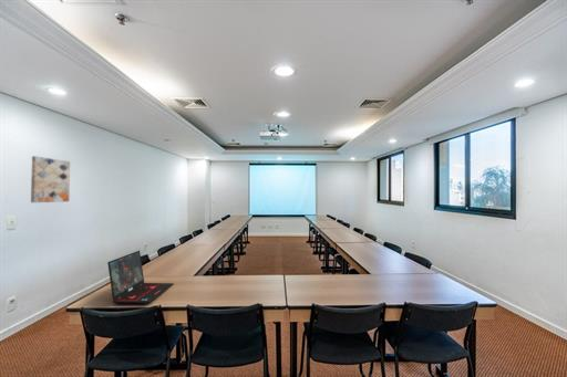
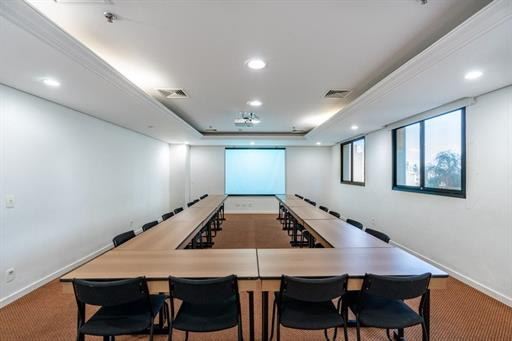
- laptop (142, 274)
- wall art (51, 180)
